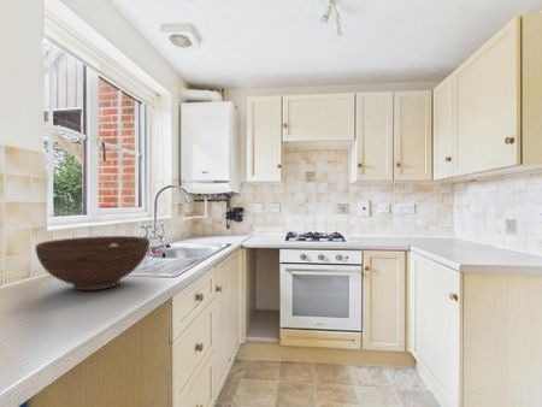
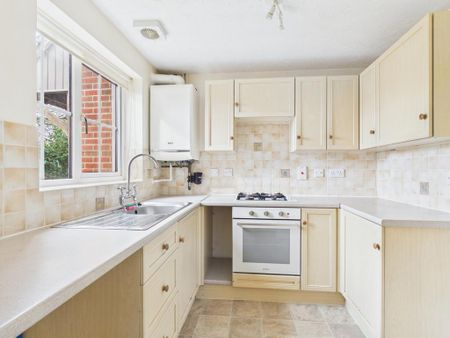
- fruit bowl (96, 264)
